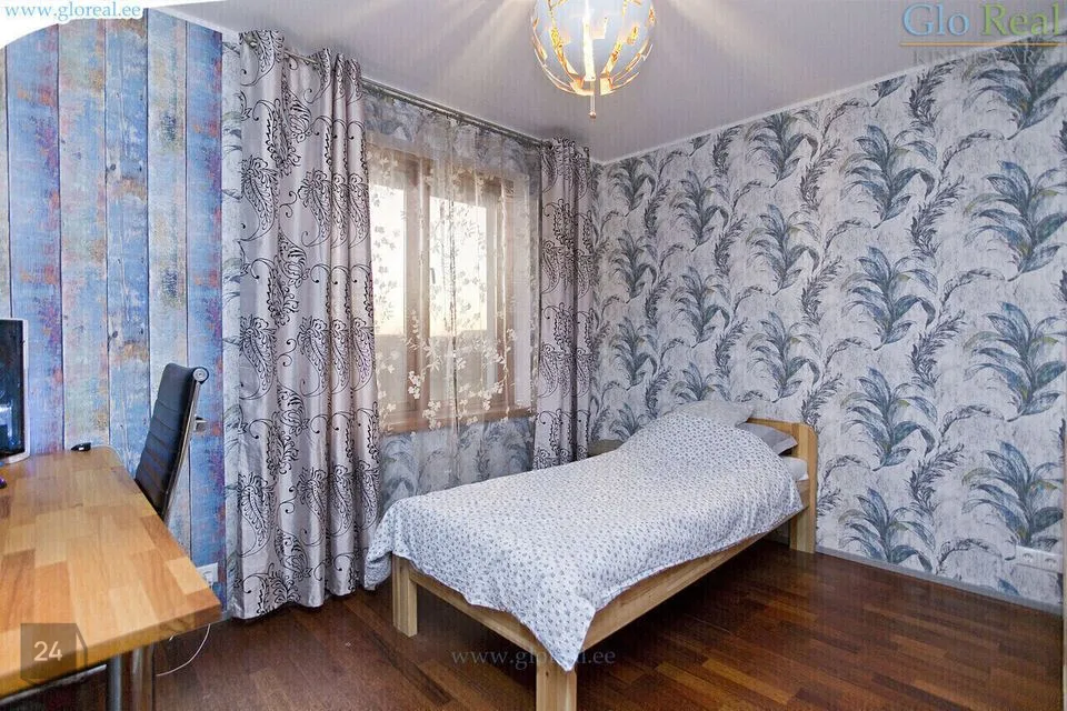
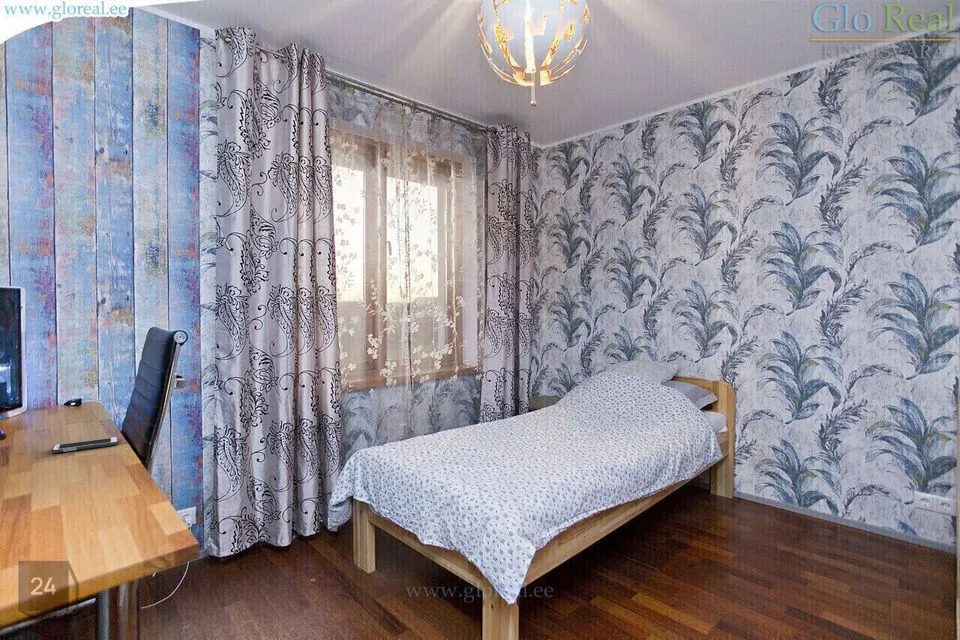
+ cell phone (86, 444)
